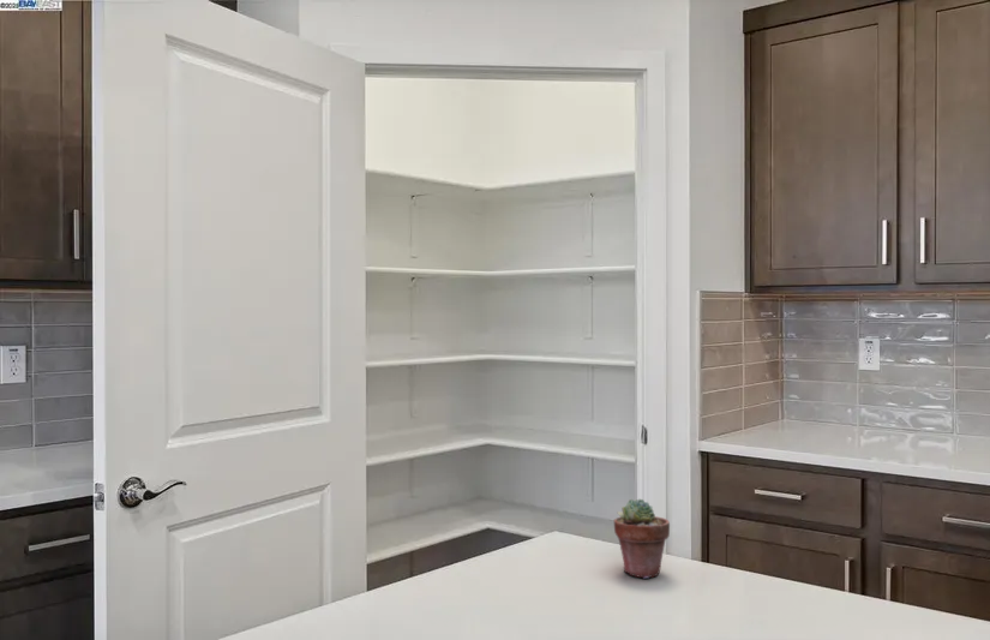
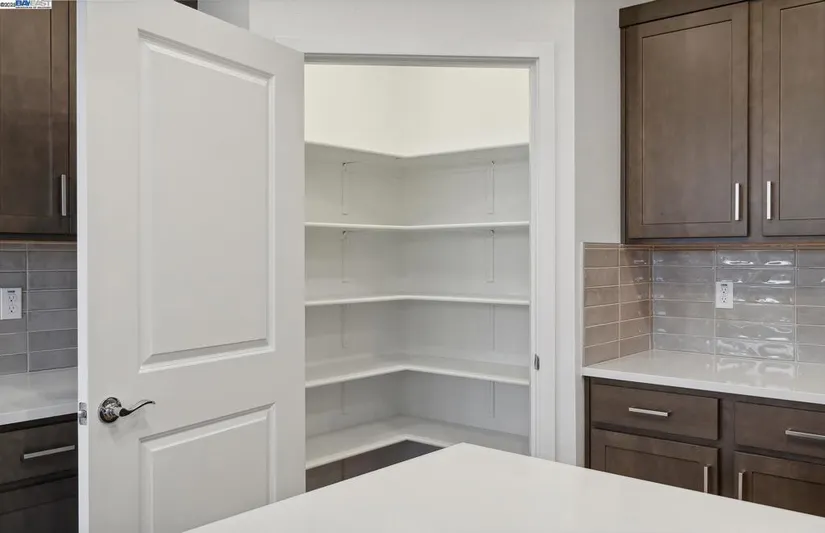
- potted succulent (641, 534)
